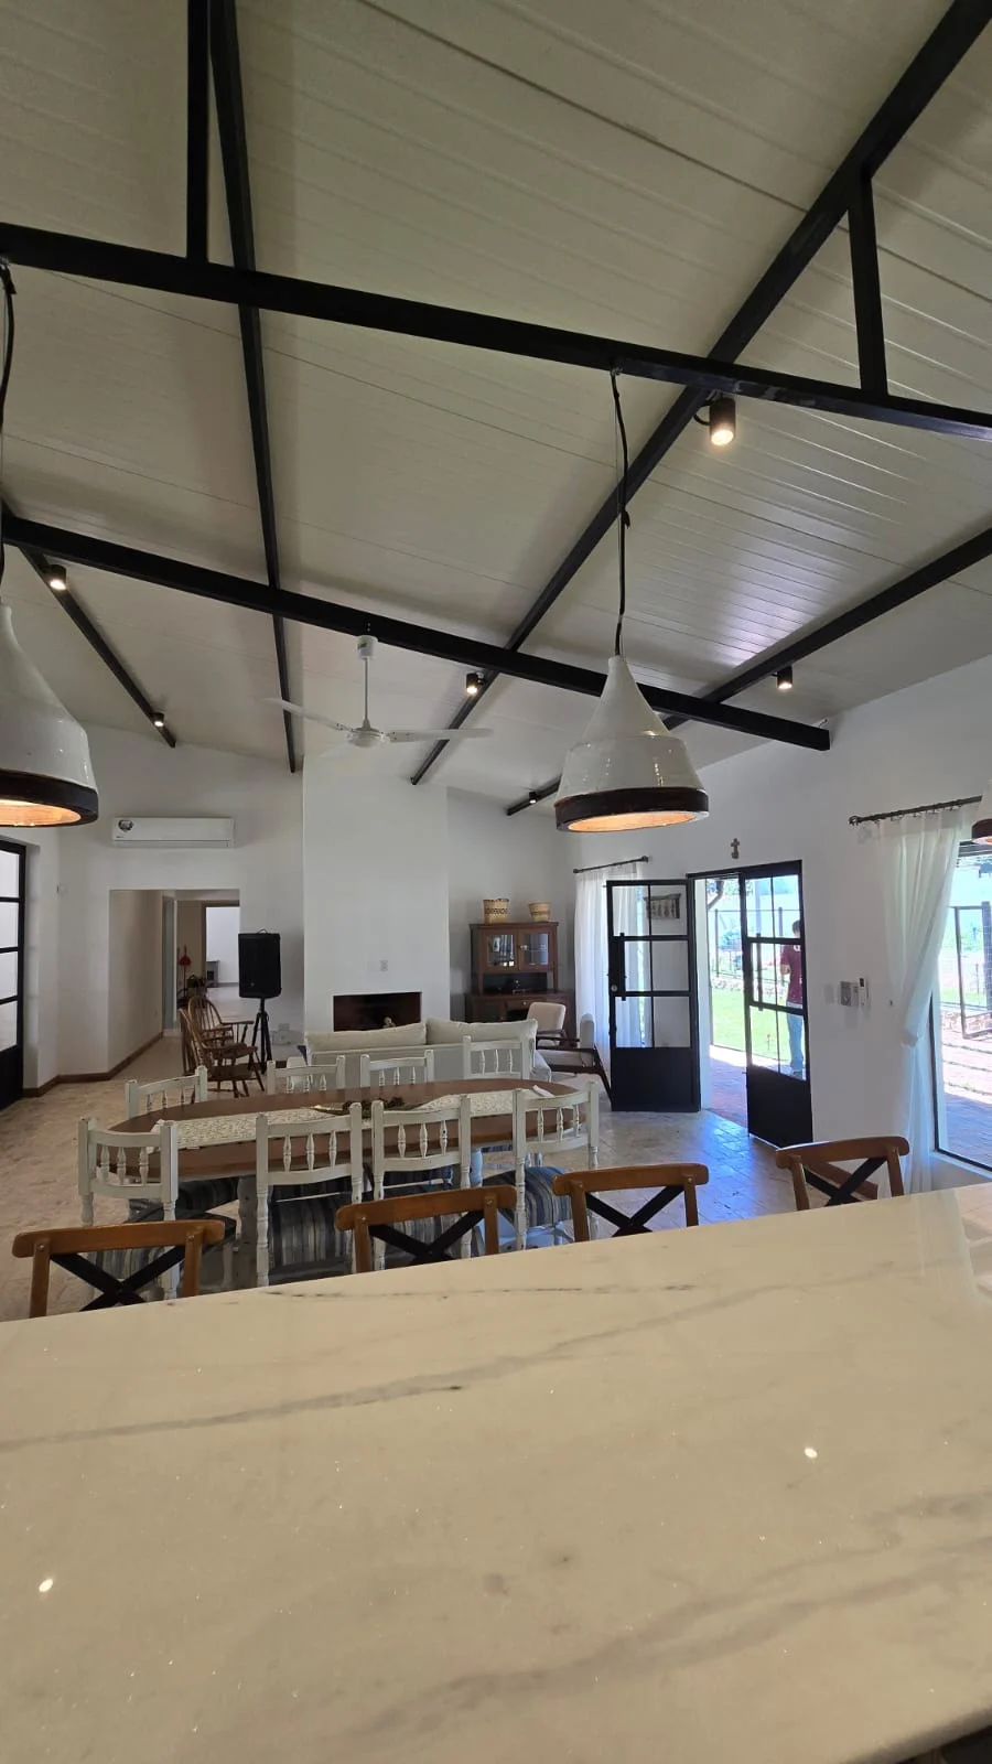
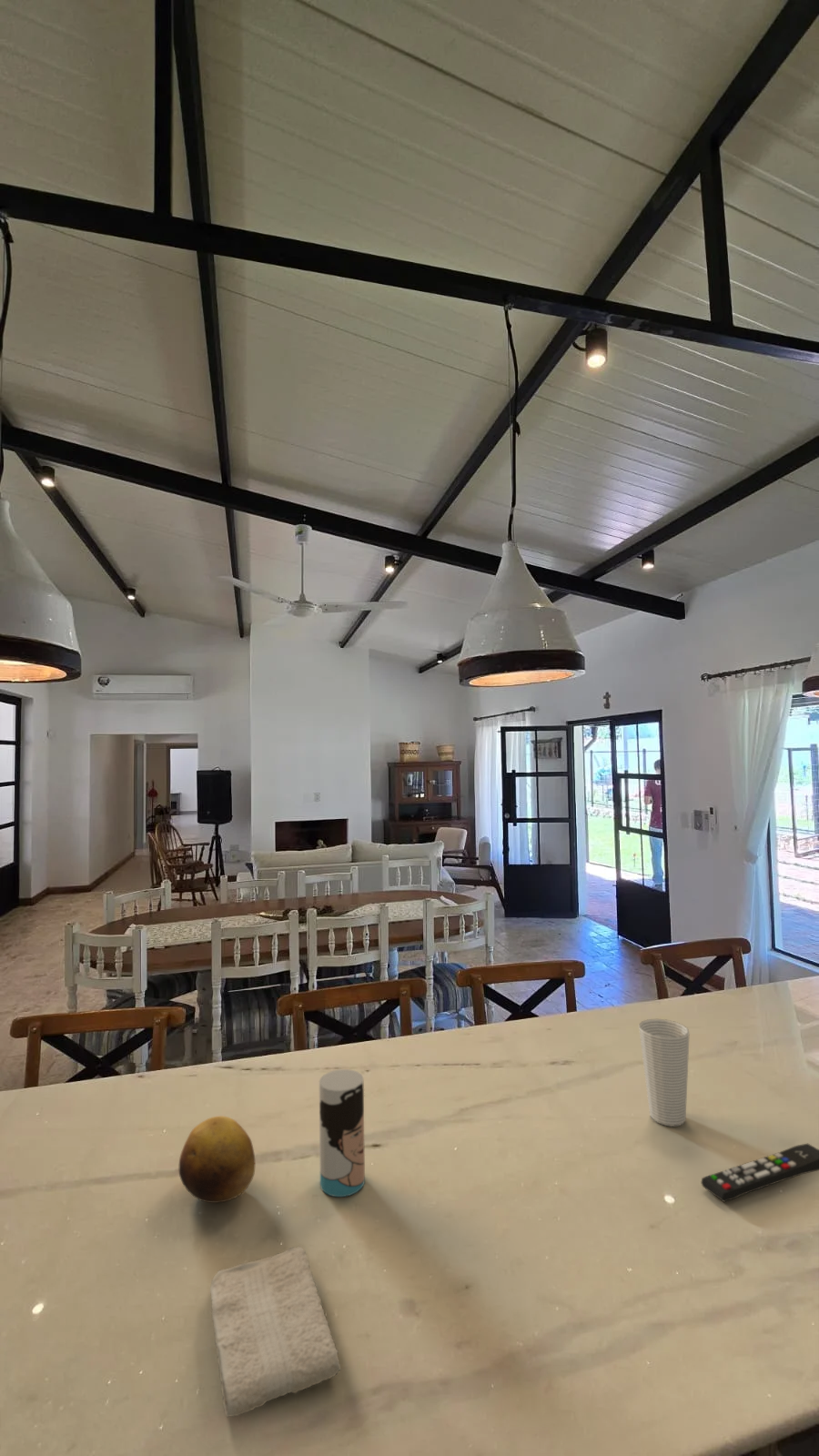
+ cup (341, 1130)
+ remote control (769, 1171)
+ washcloth (269, 1319)
+ fruit (217, 1157)
+ cup (665, 1072)
